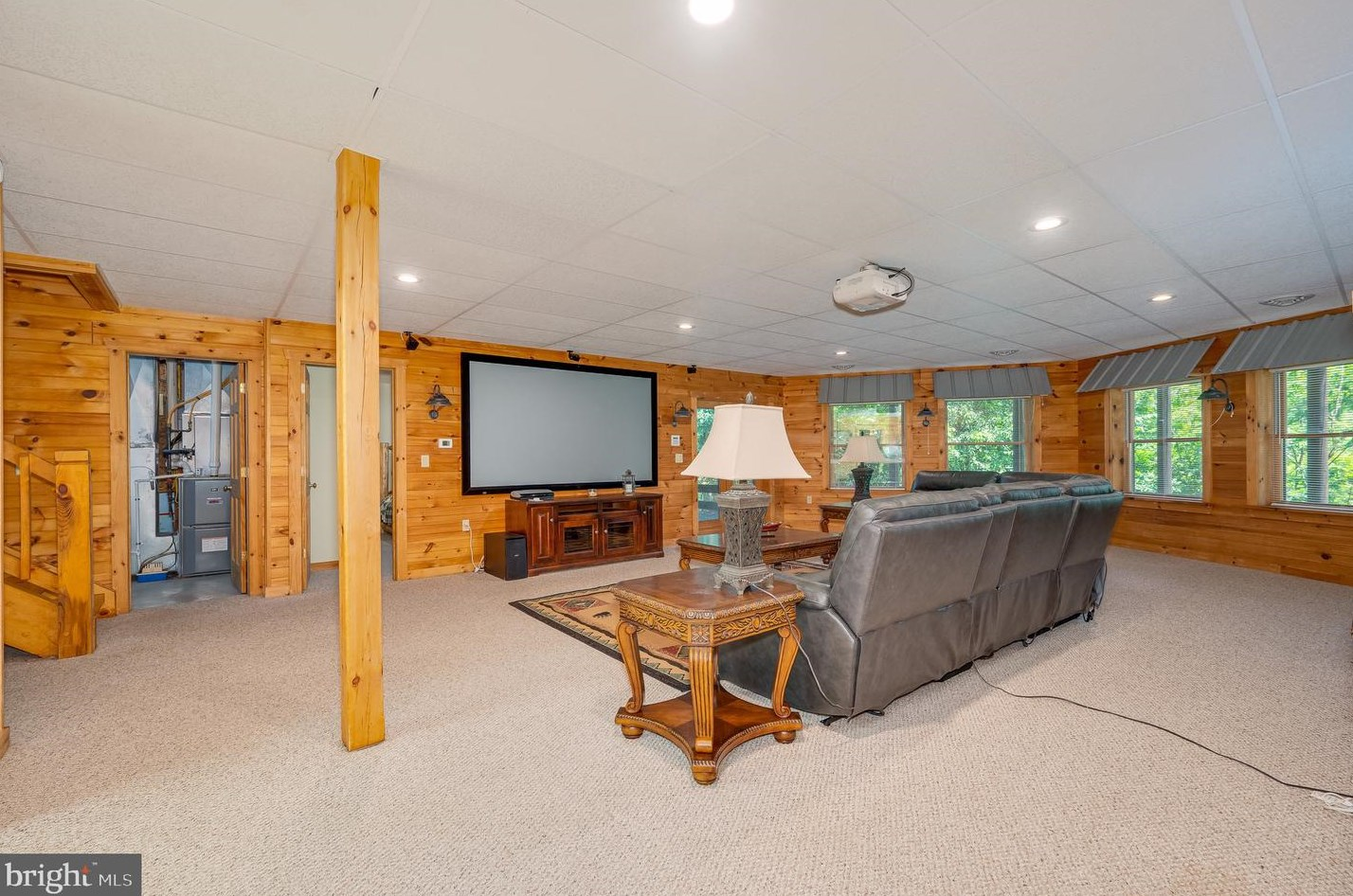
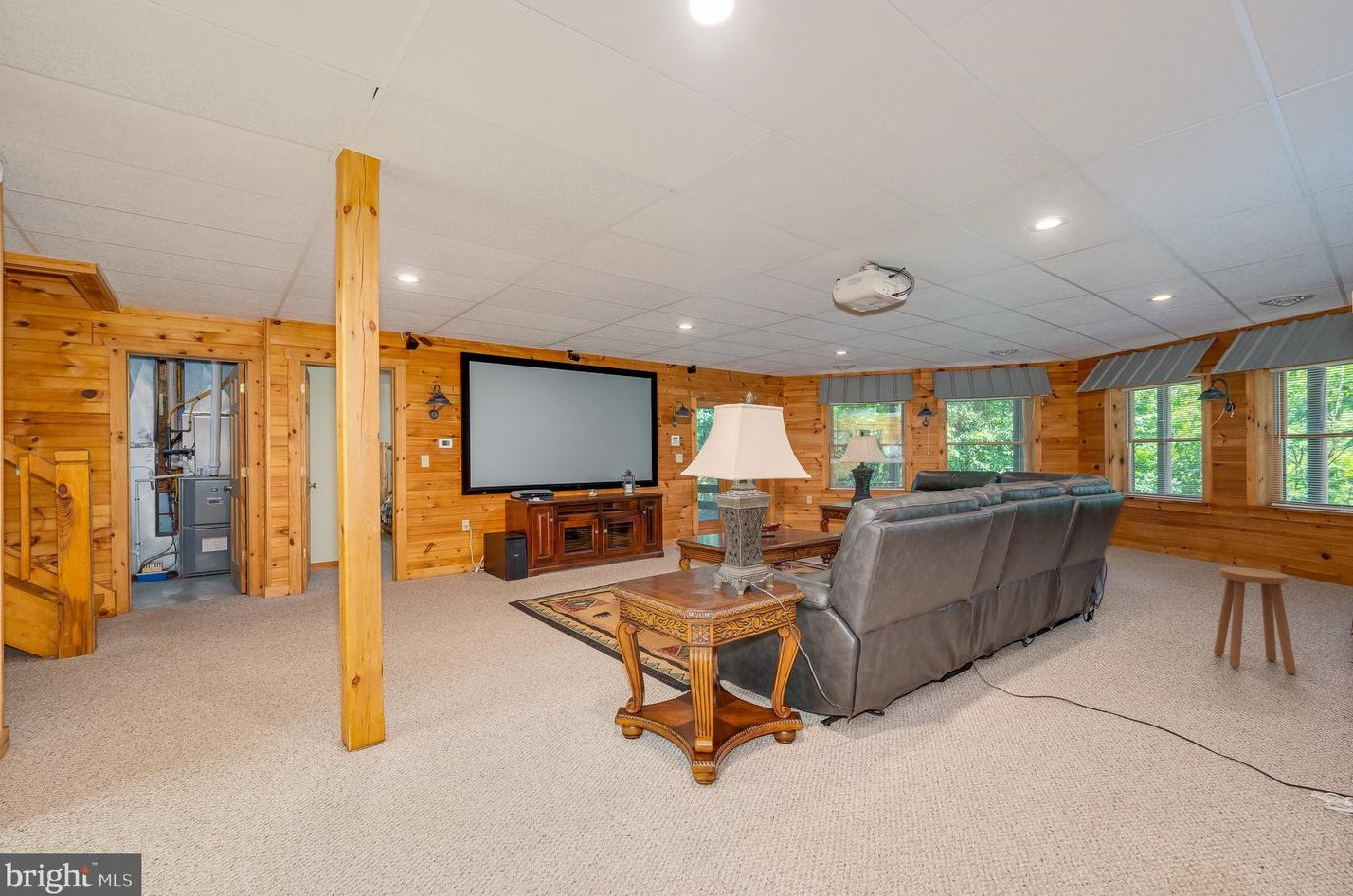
+ stool (1242, 618)
